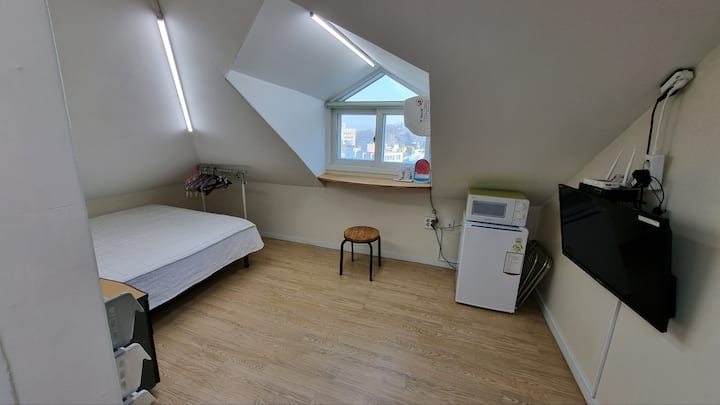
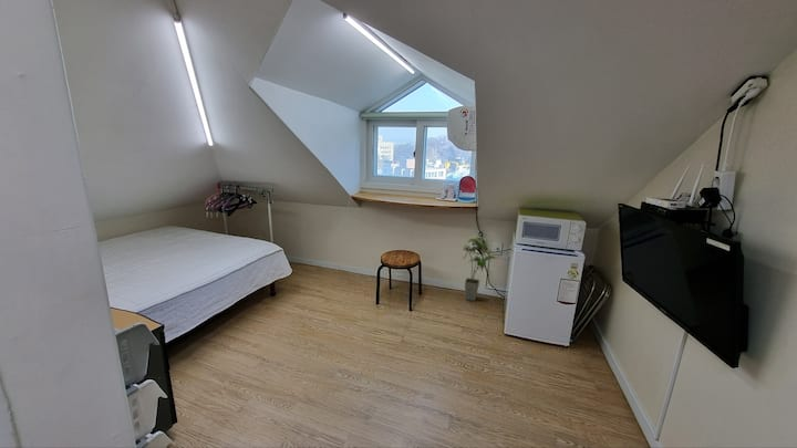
+ house plant (476, 269)
